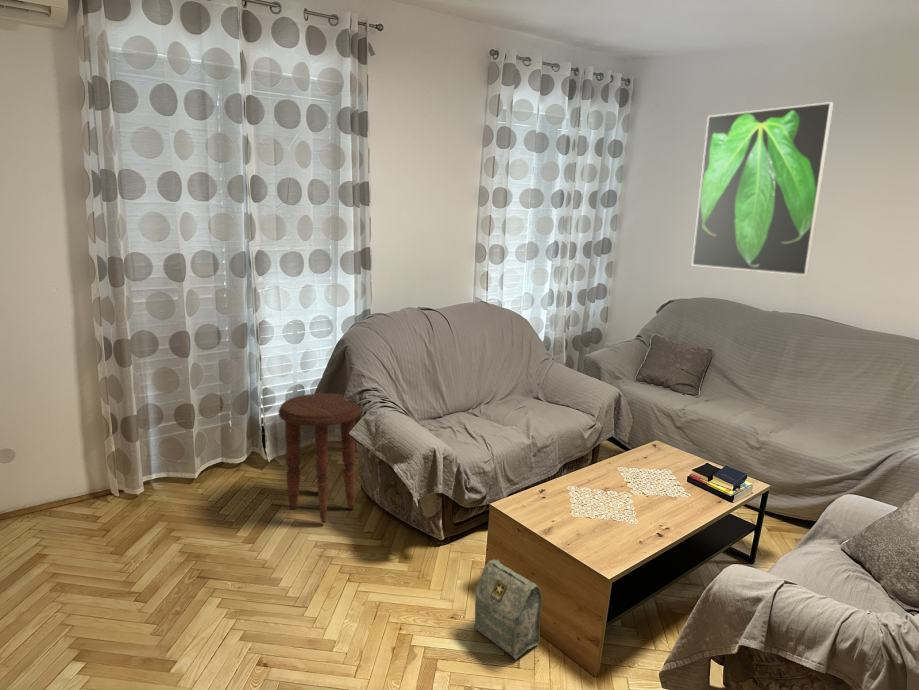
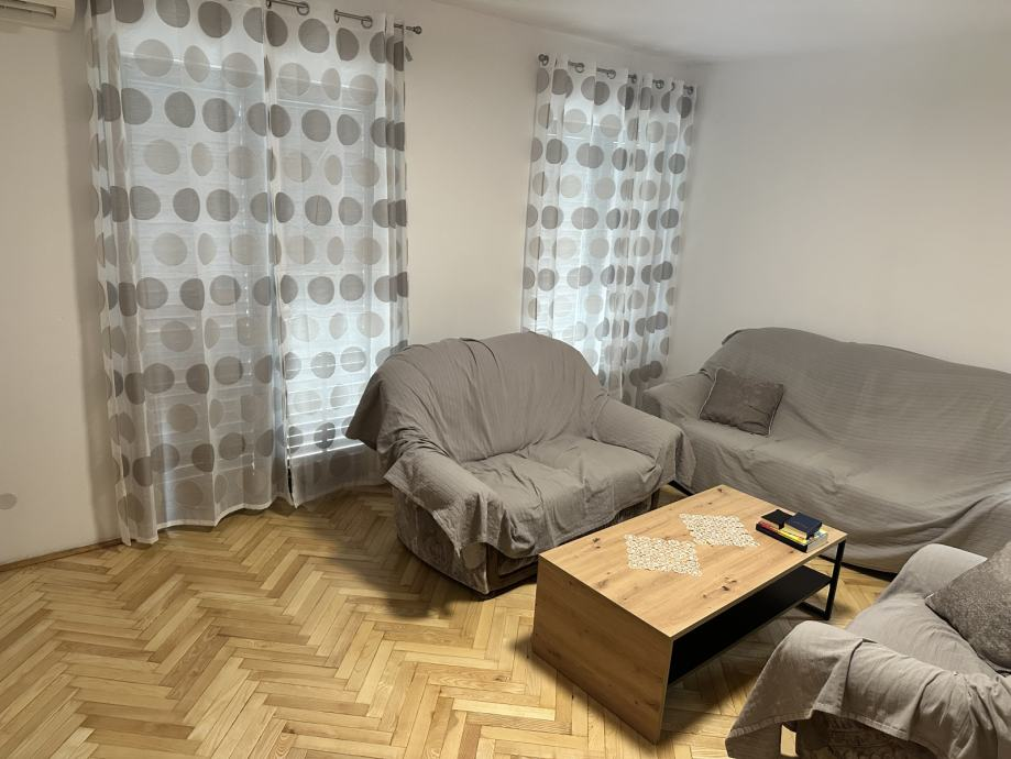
- bag (507, 604)
- side table (321, 456)
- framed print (755, 192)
